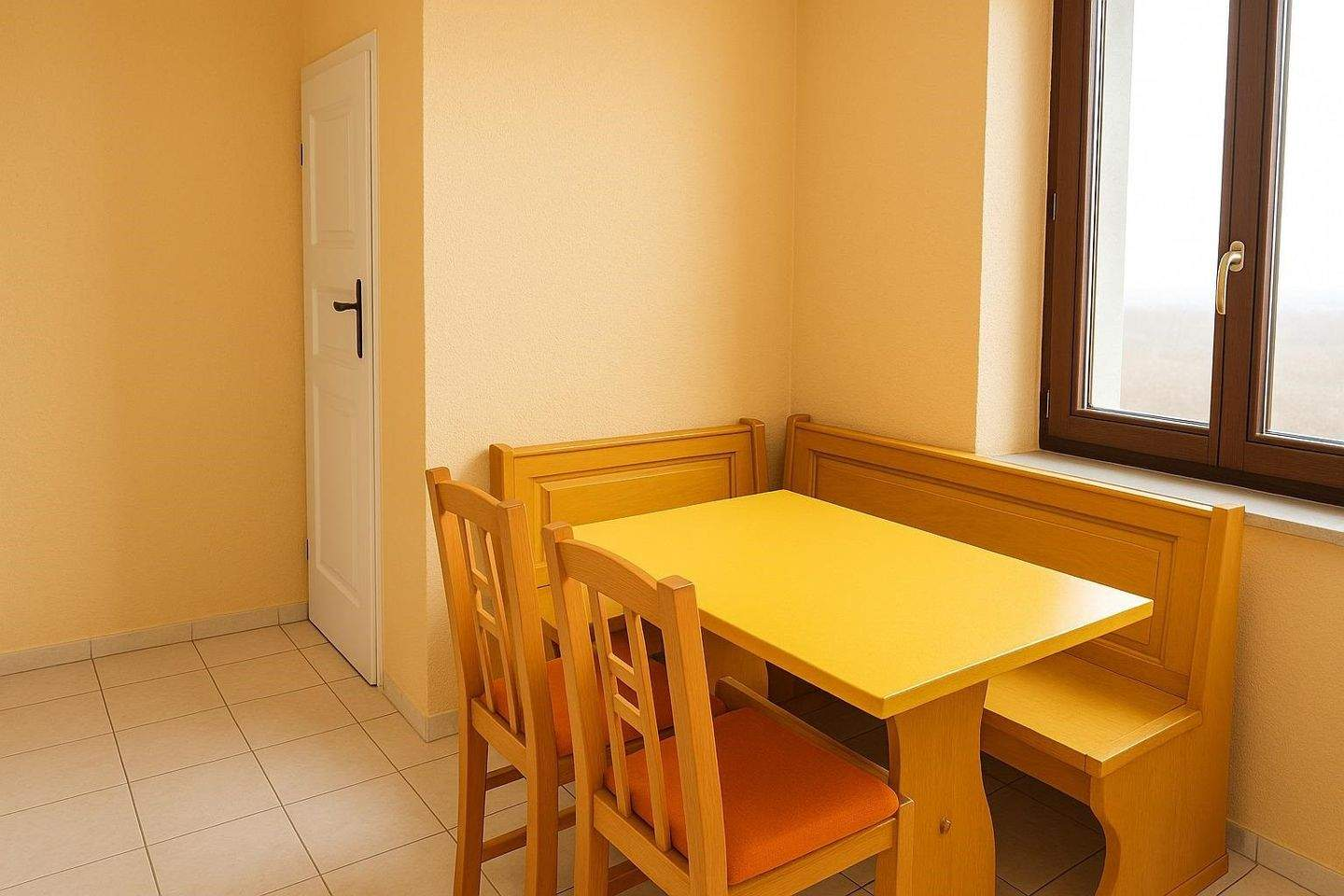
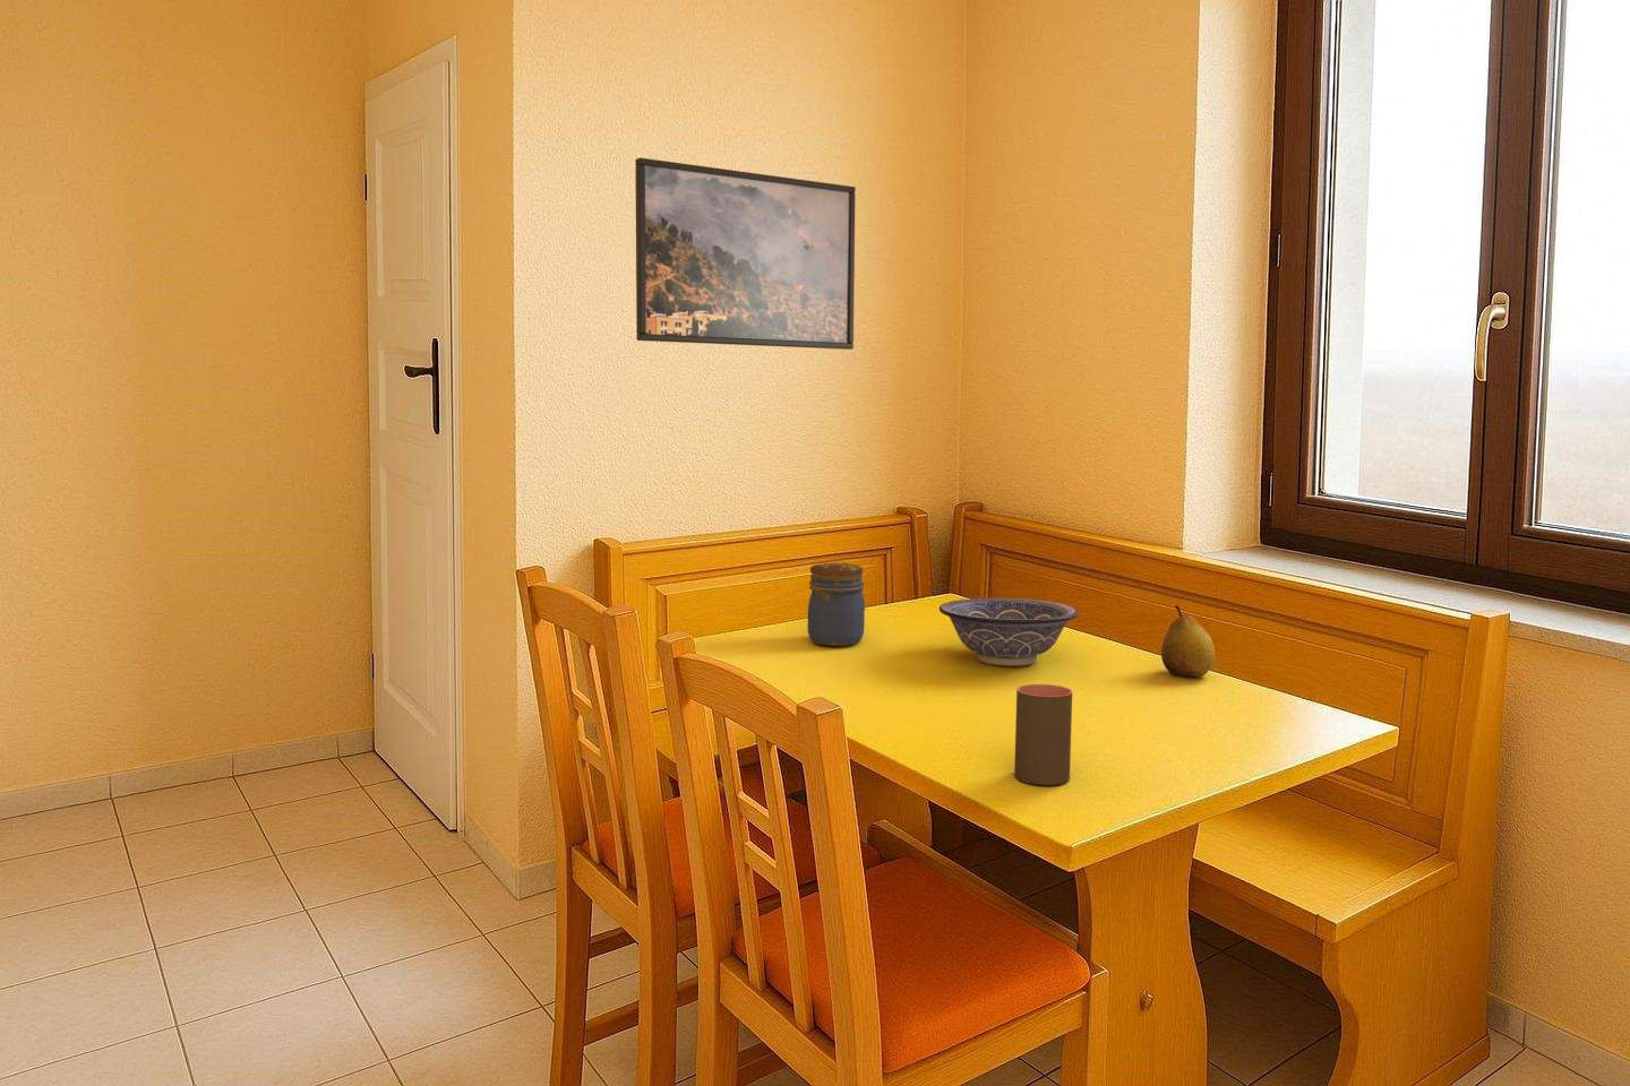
+ jar (838, 602)
+ fruit (1187, 640)
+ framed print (751, 259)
+ decorative bowl (1008, 634)
+ cup (1043, 733)
